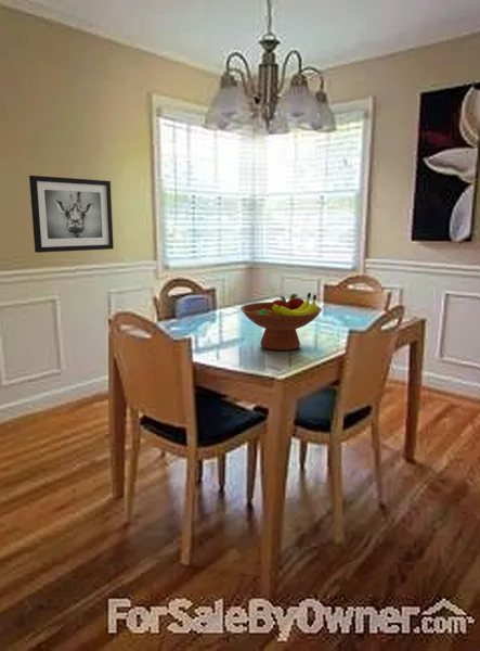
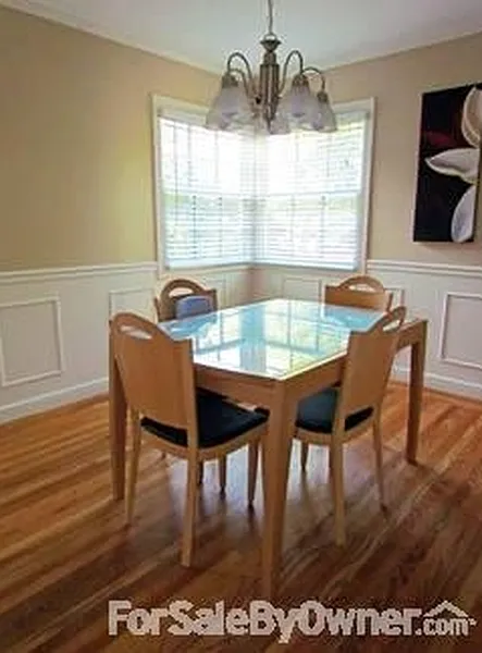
- wall art (74, 215)
- fruit bowl (281, 319)
